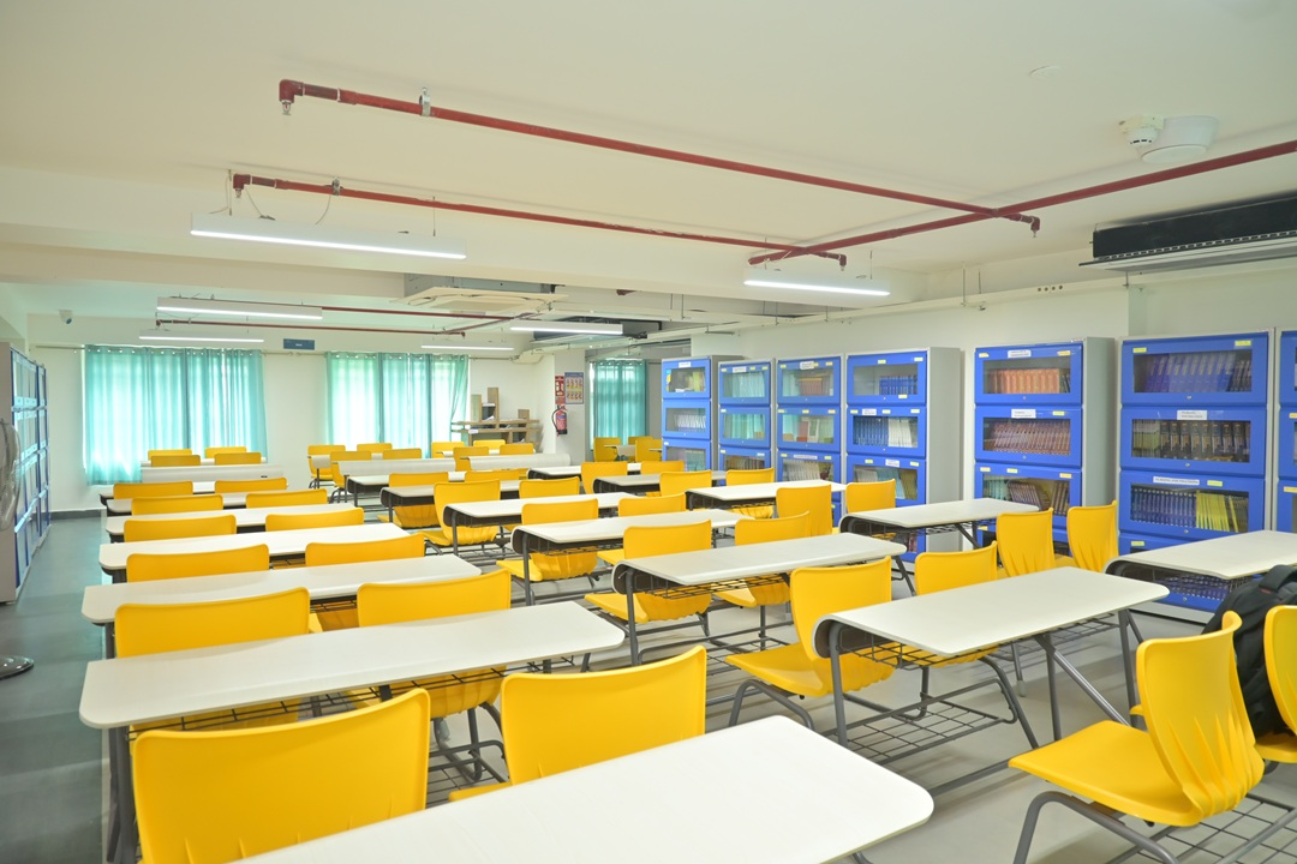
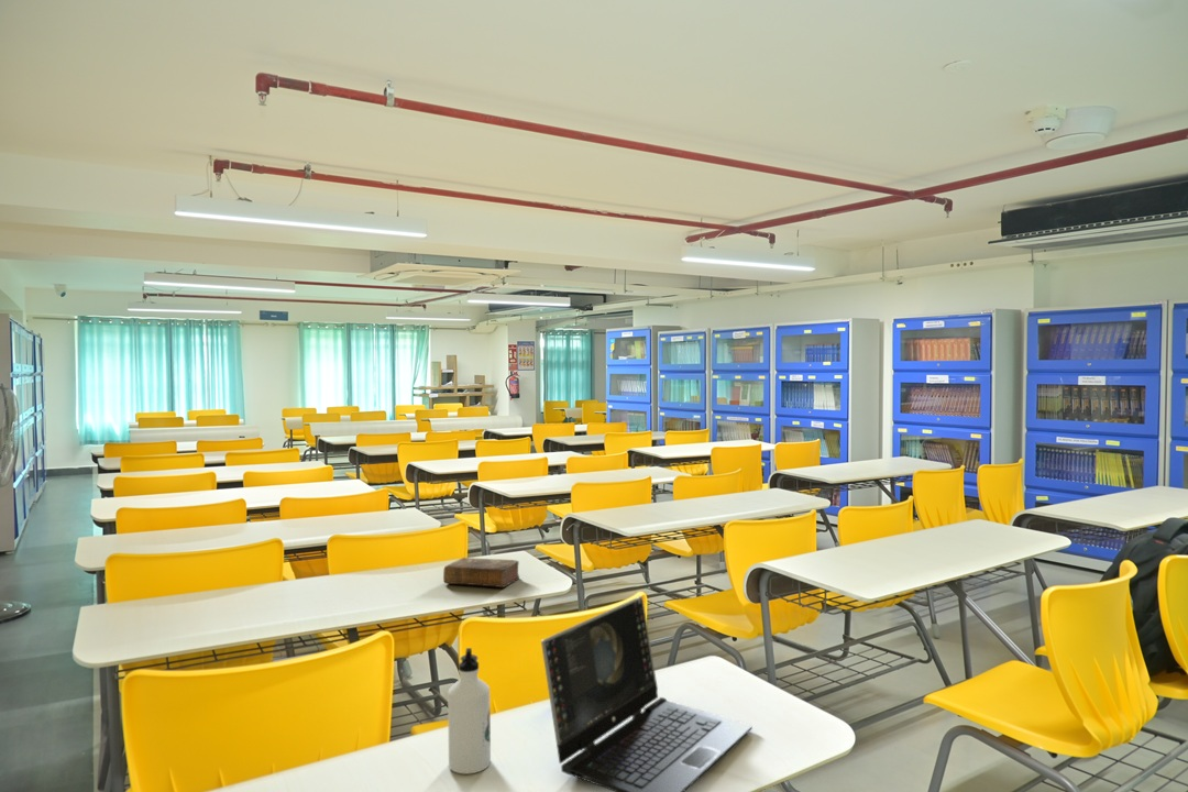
+ water bottle (469, 701)
+ laptop (651, 689)
+ book (482, 571)
